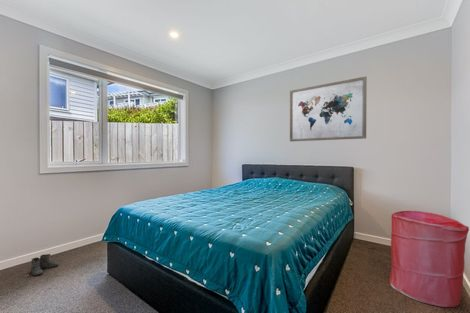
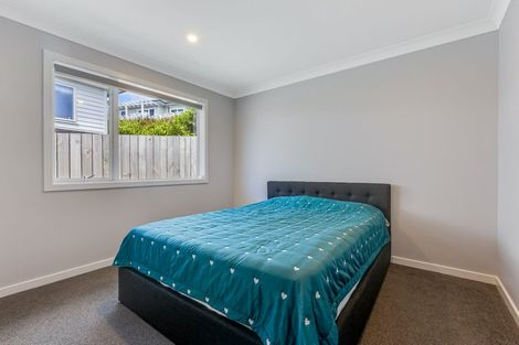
- laundry hamper (425, 252)
- boots (42, 263)
- wall art (324, 112)
